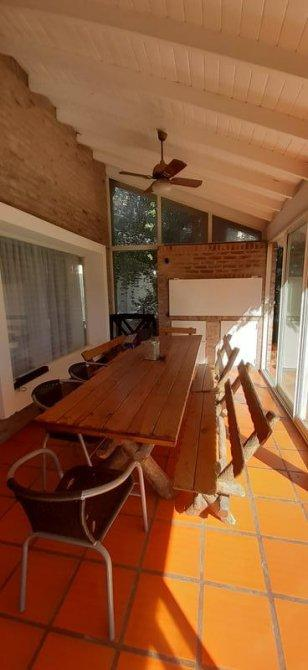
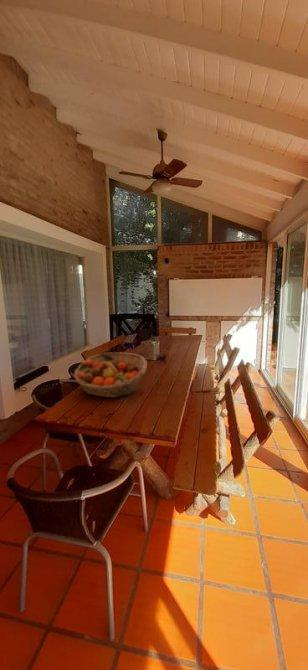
+ fruit basket (110, 373)
